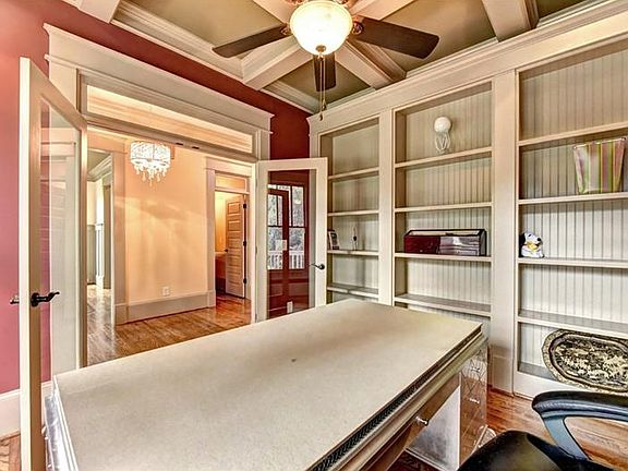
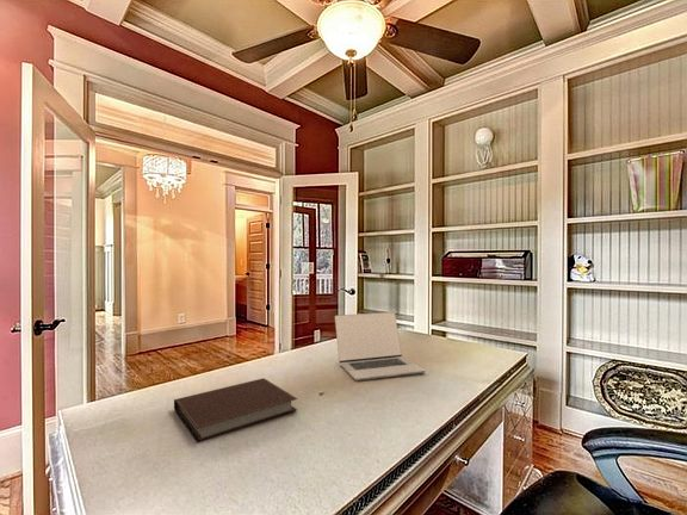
+ notebook (235, 404)
+ laptop (377, 342)
